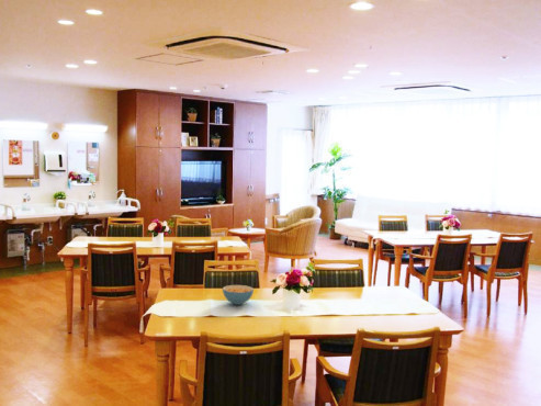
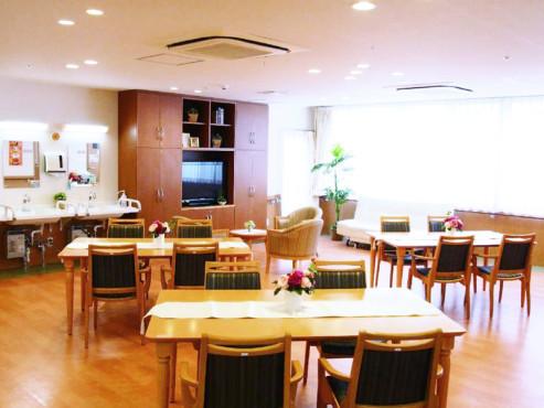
- cereal bowl (237, 295)
